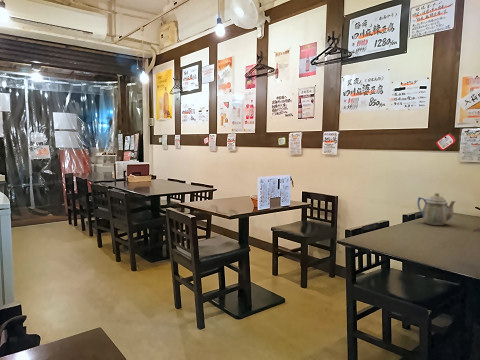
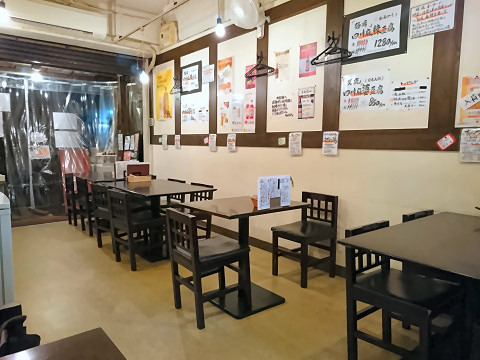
- teapot (435, 208)
